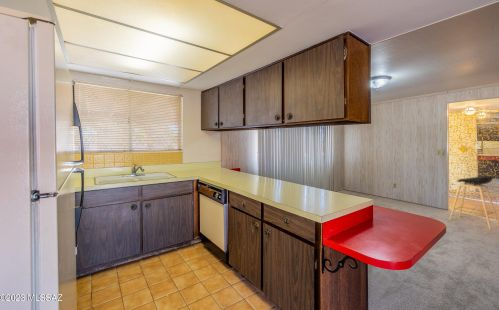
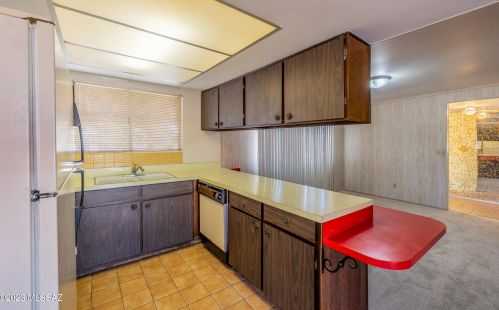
- stool (481, 198)
